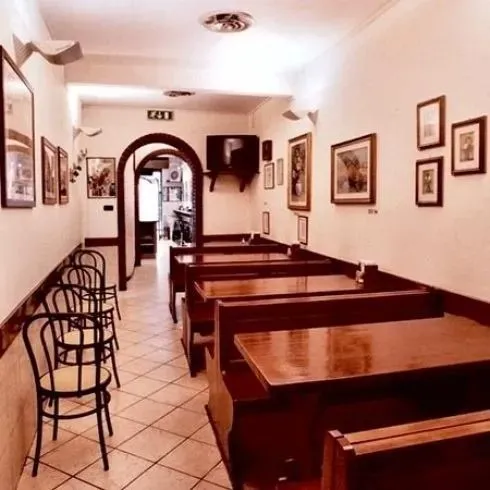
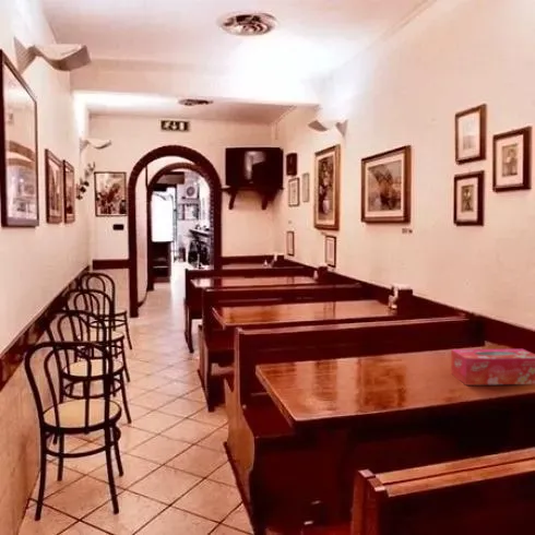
+ tissue box (495, 366)
